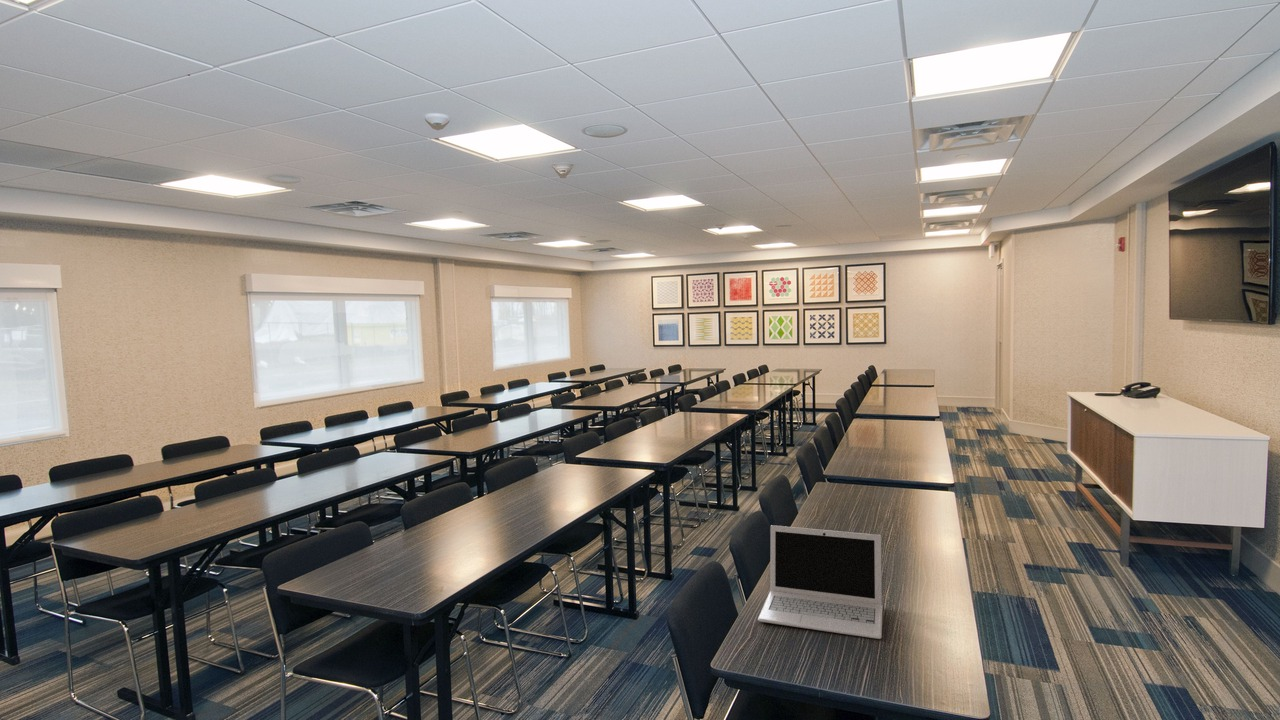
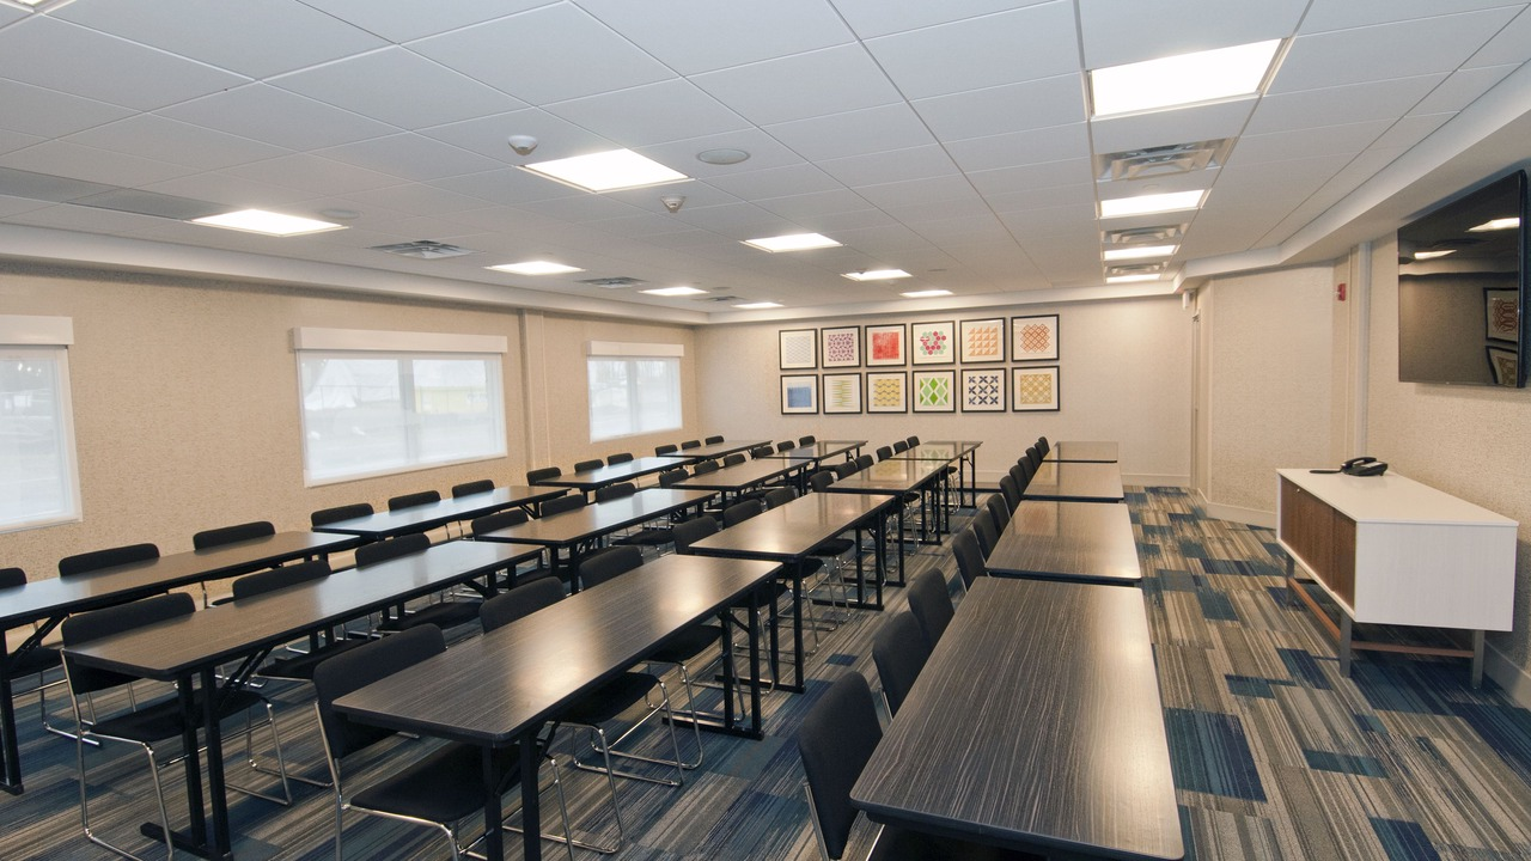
- laptop (820, 577)
